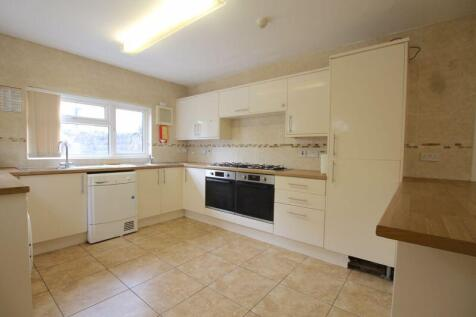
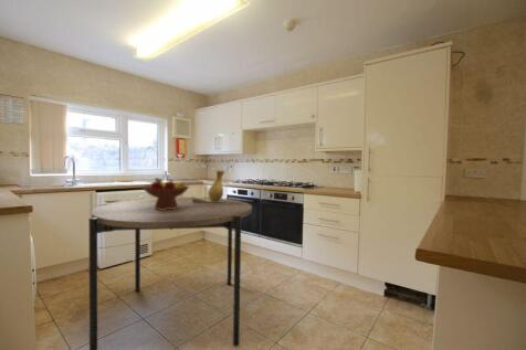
+ fruit bowl (166, 192)
+ vase (210, 187)
+ dining table (171, 229)
